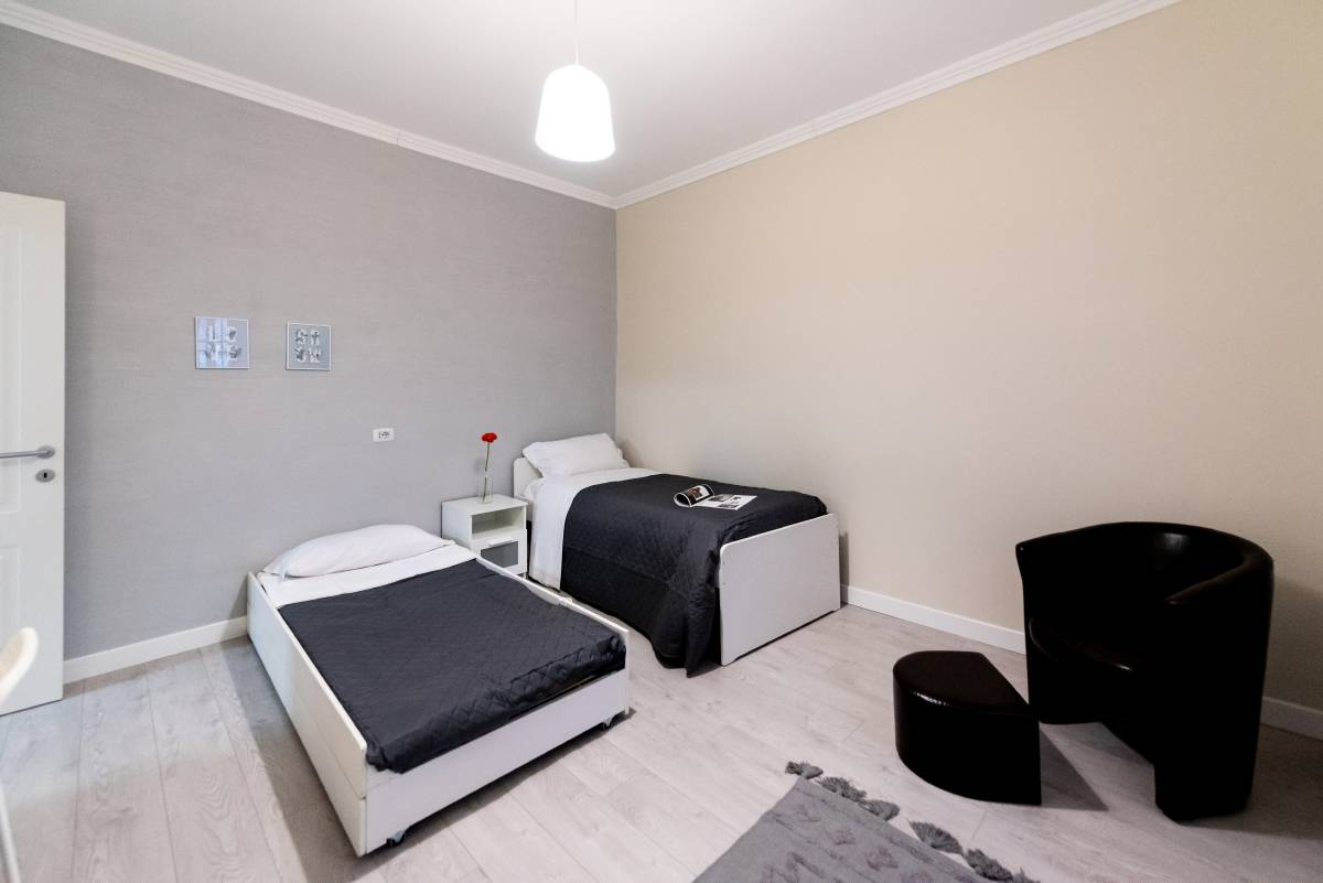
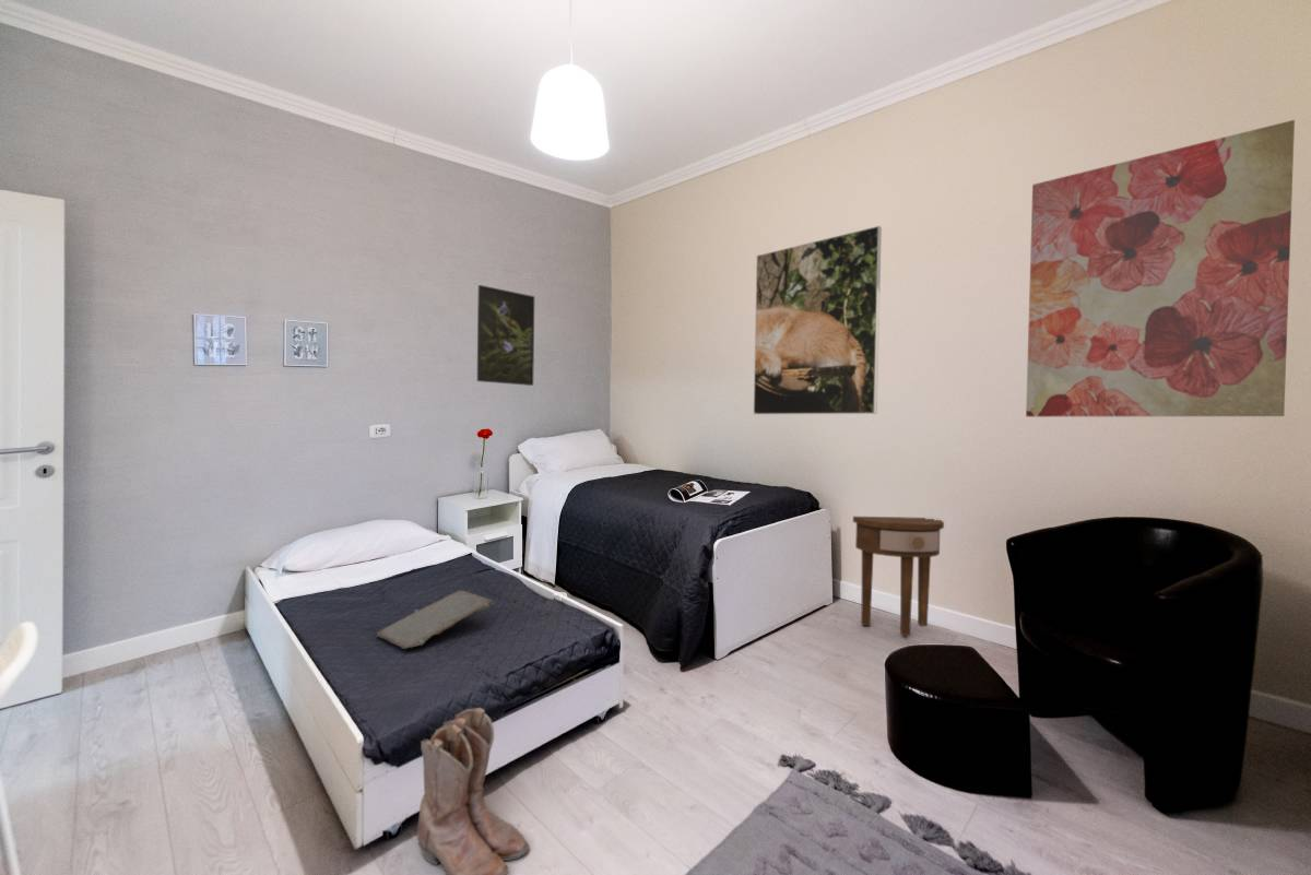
+ wall art (1144, 287)
+ tray (444, 616)
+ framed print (812, 328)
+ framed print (506, 336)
+ boots (474, 788)
+ side table (900, 572)
